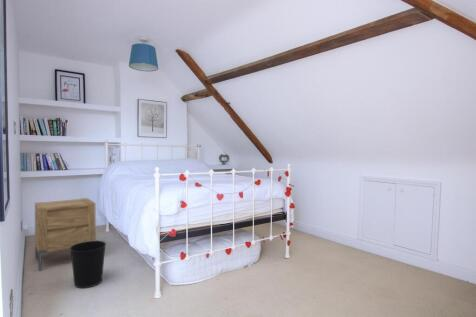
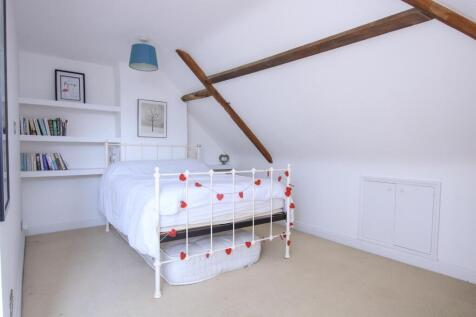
- wastebasket (88, 264)
- nightstand (65, 231)
